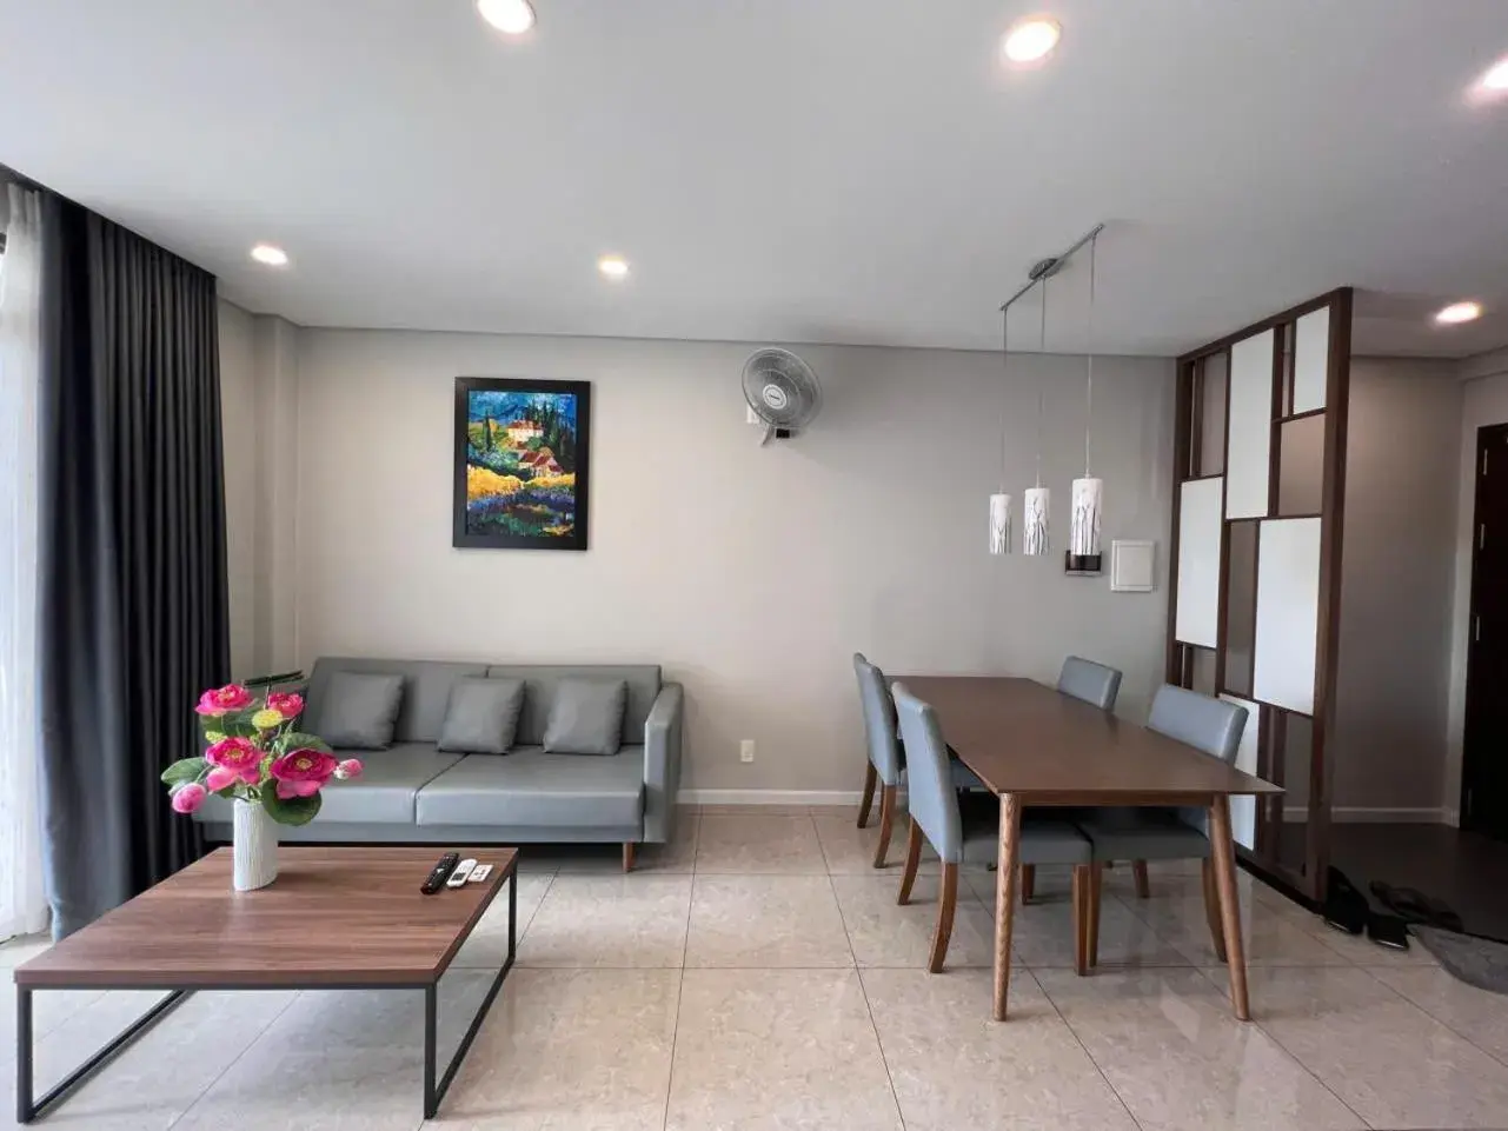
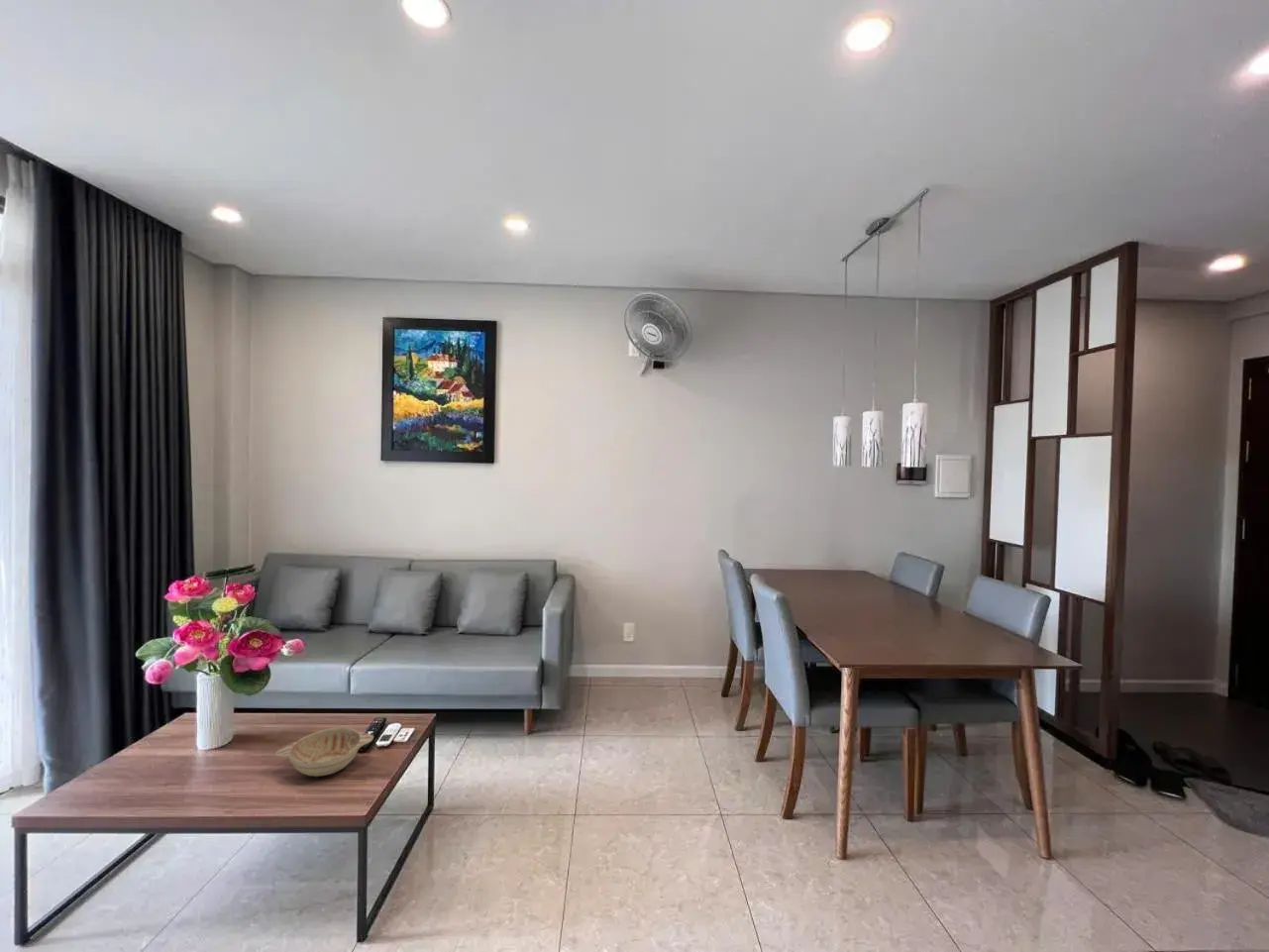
+ decorative bowl (325, 755)
